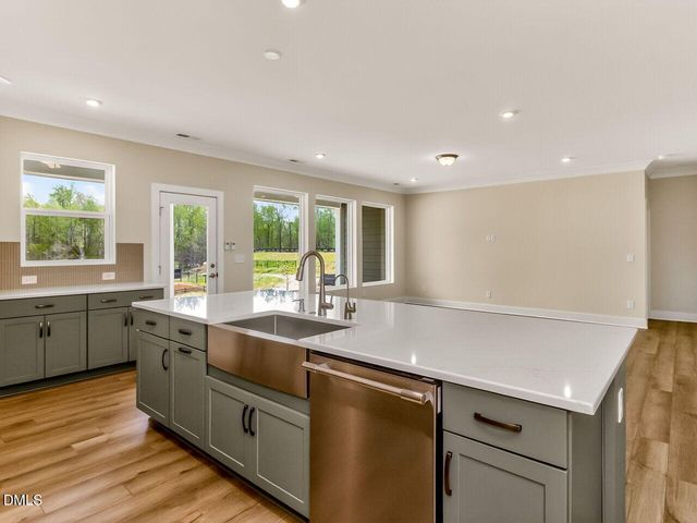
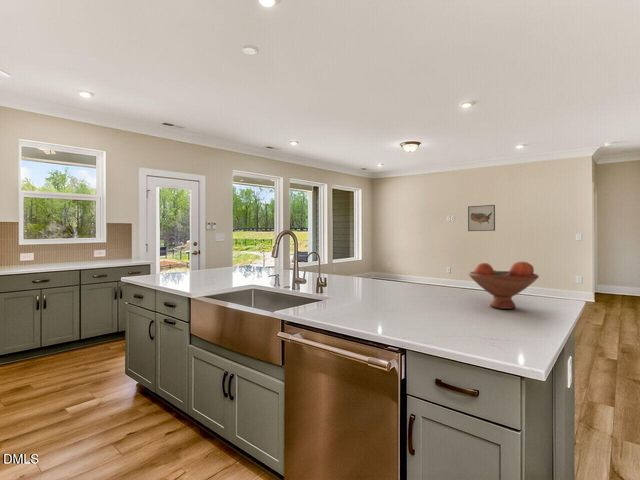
+ wall art (481, 218)
+ fruit bowl (502, 283)
